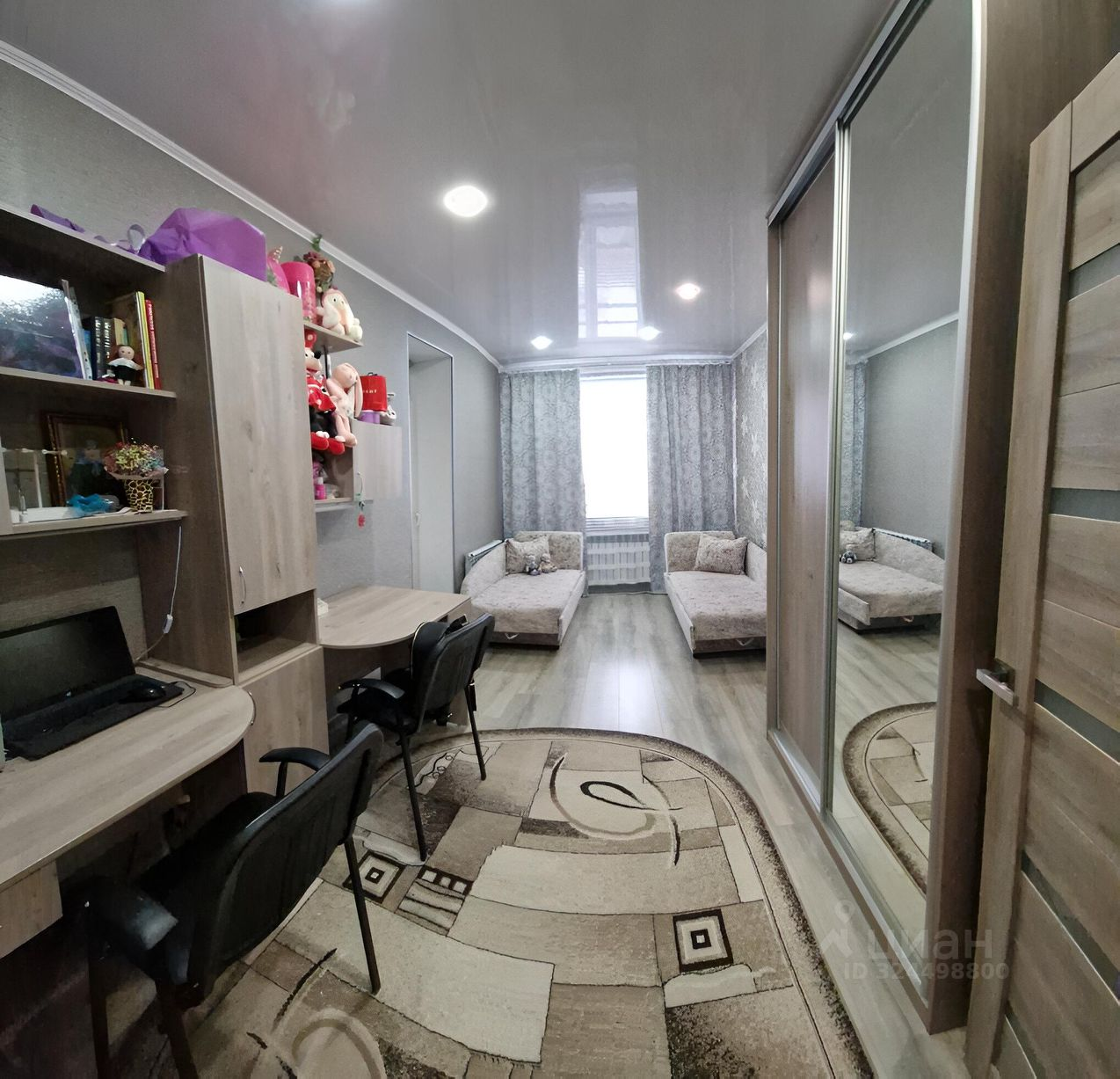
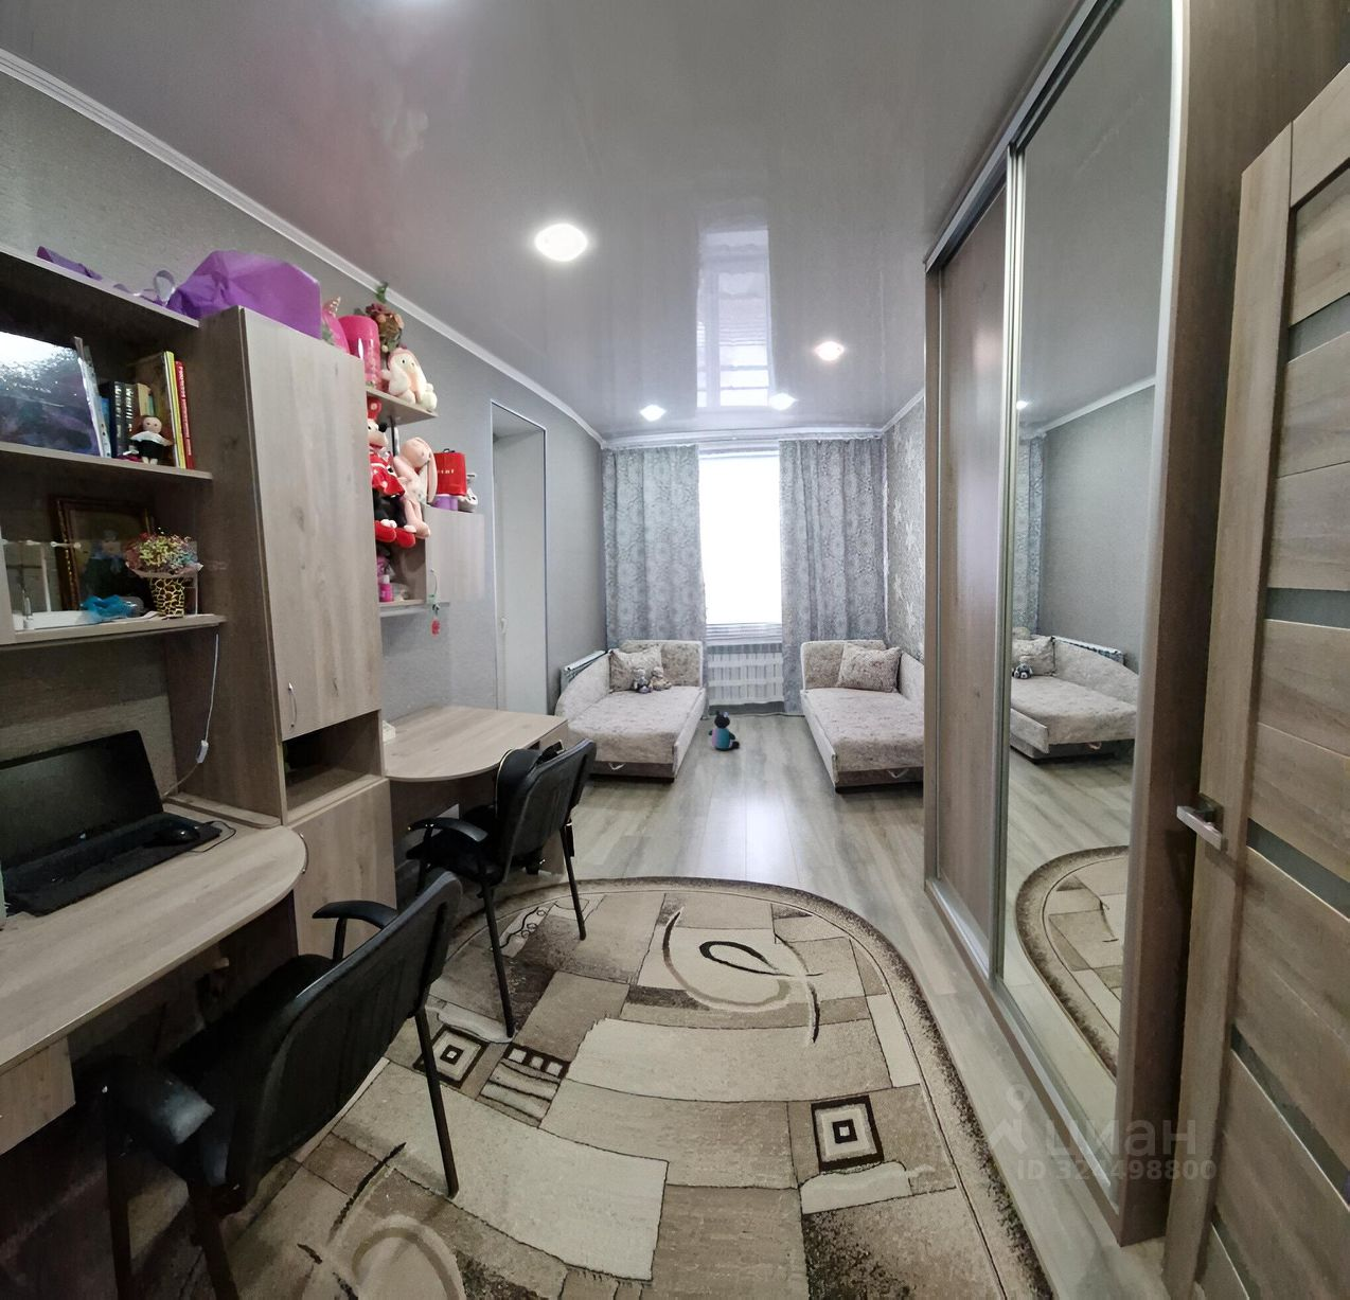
+ stuffed toy (724, 729)
